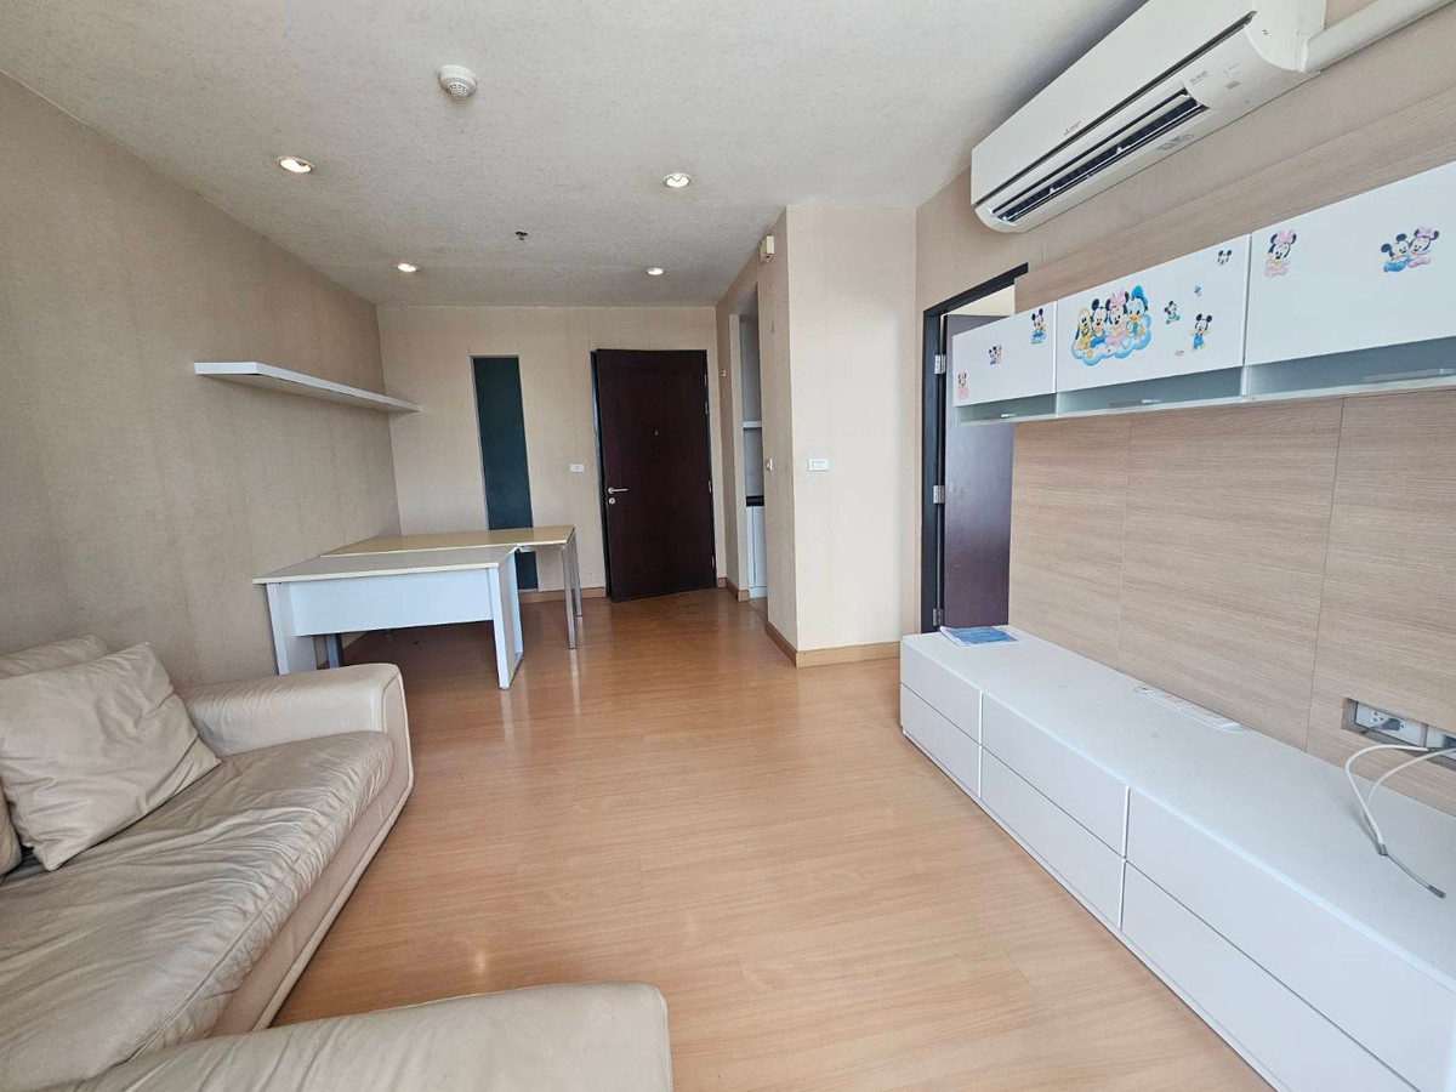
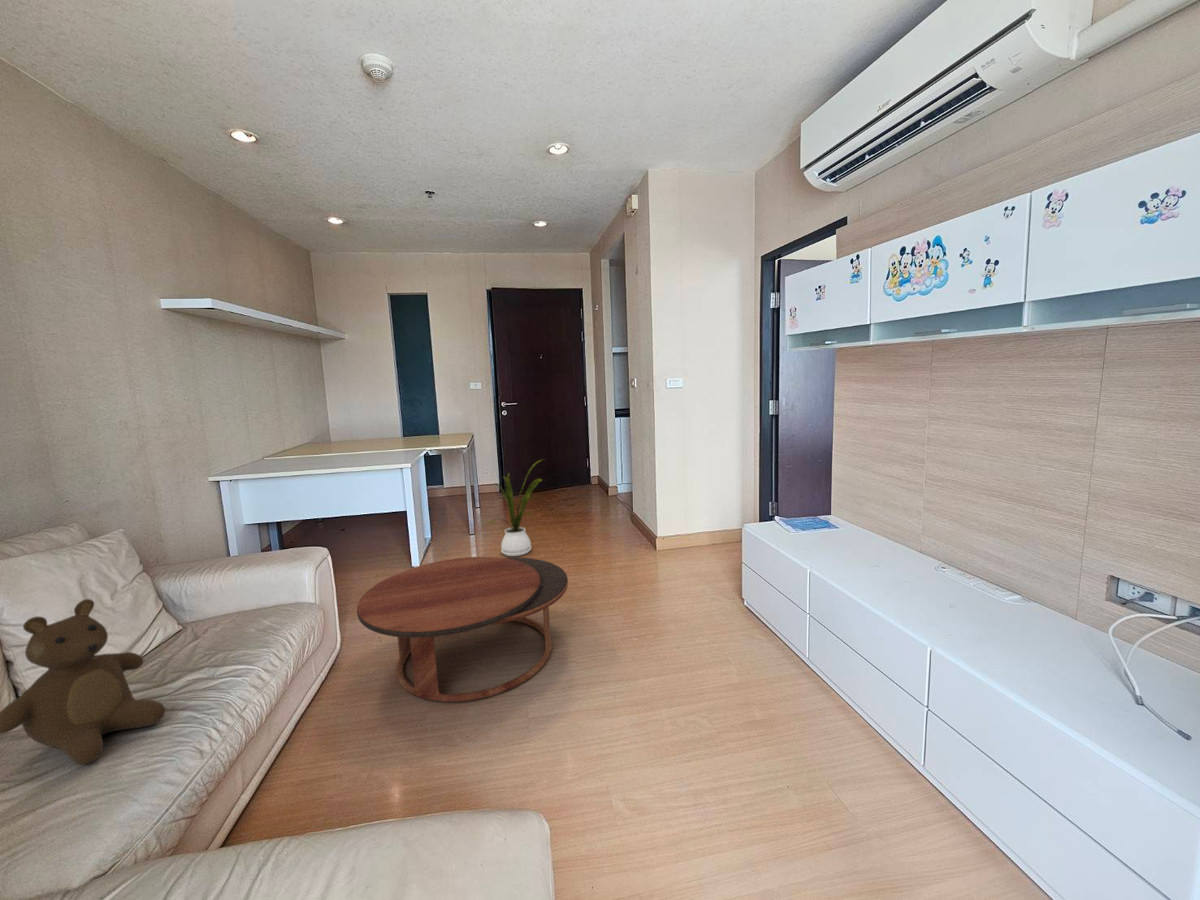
+ house plant (517, 507)
+ teddy bear (86, 675)
+ coffee table (472, 618)
